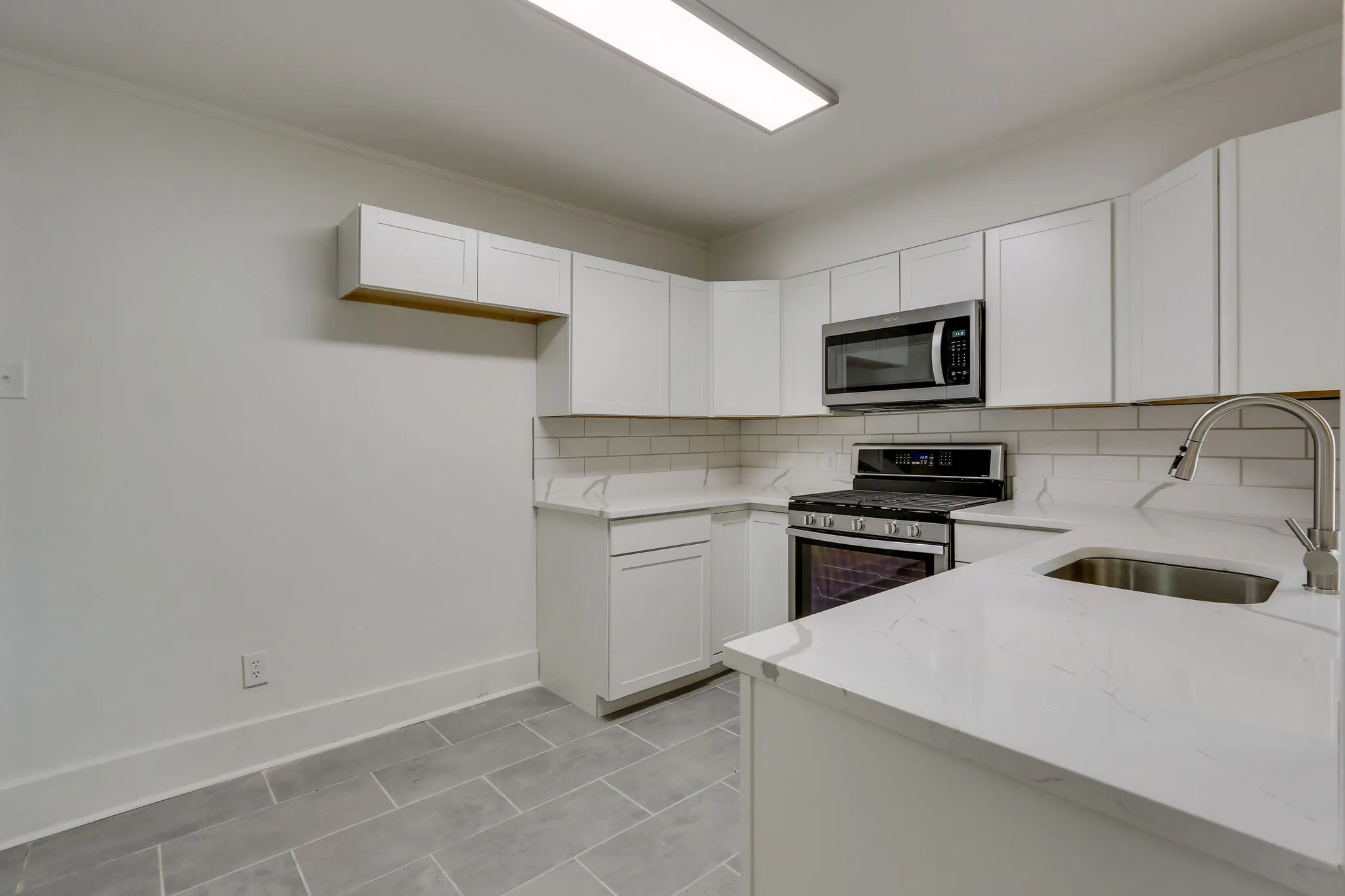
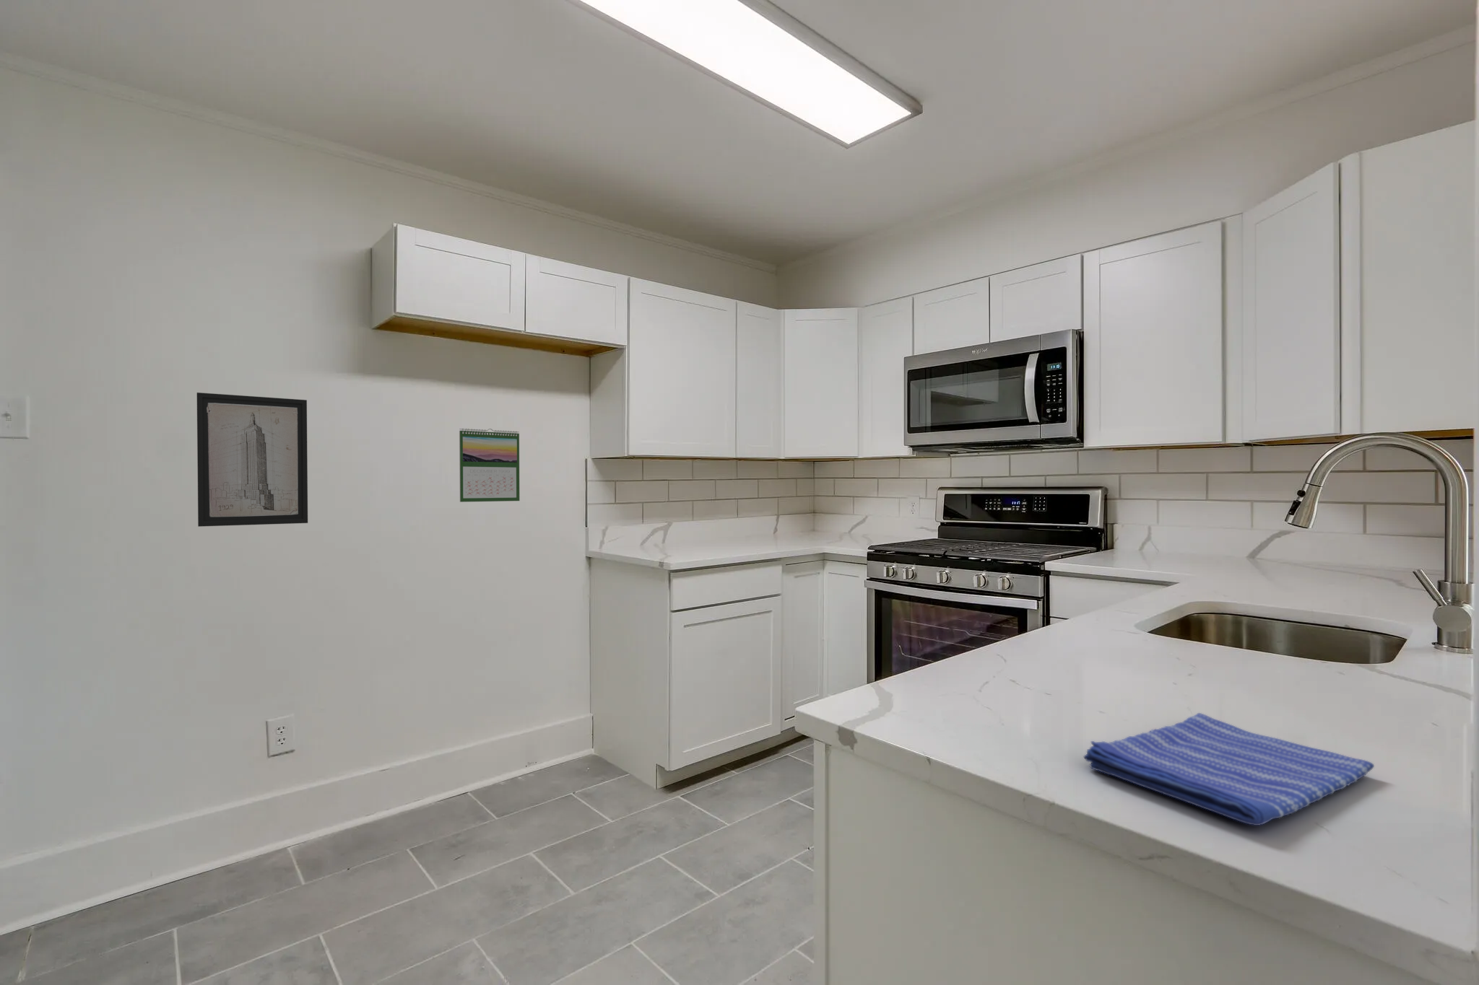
+ calendar (489, 465)
+ dish towel (1224, 759)
+ wall art (254, 461)
